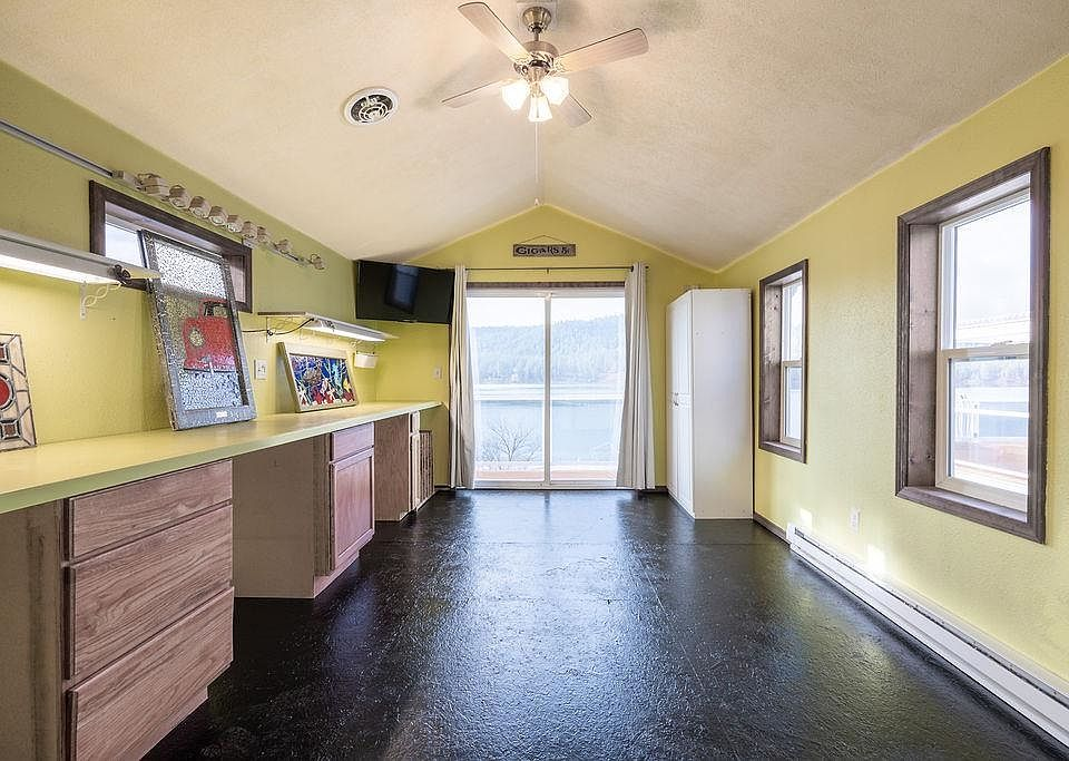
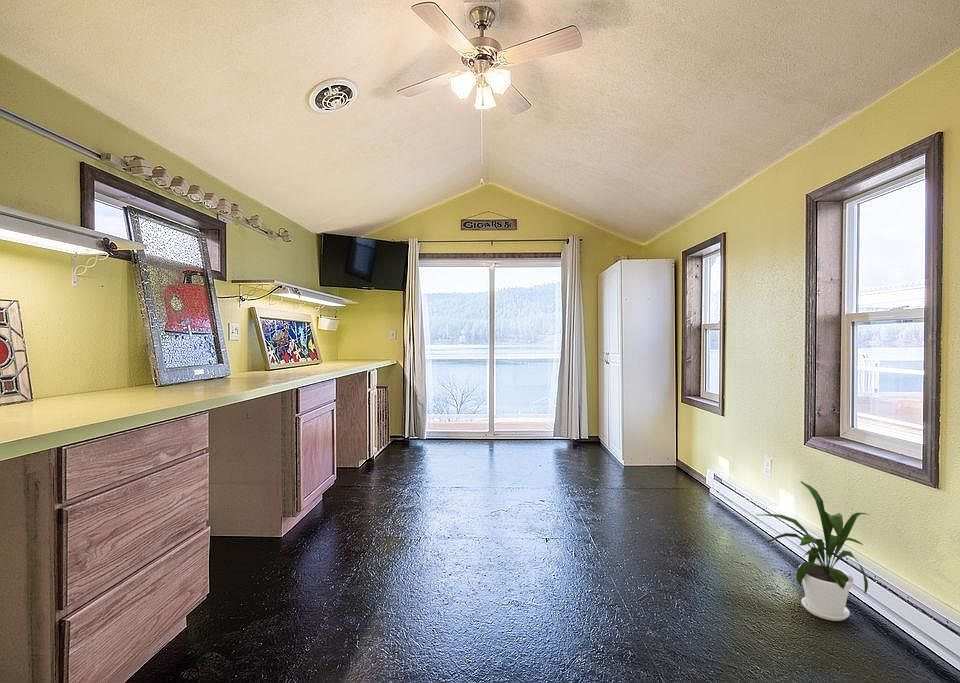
+ house plant (821, 550)
